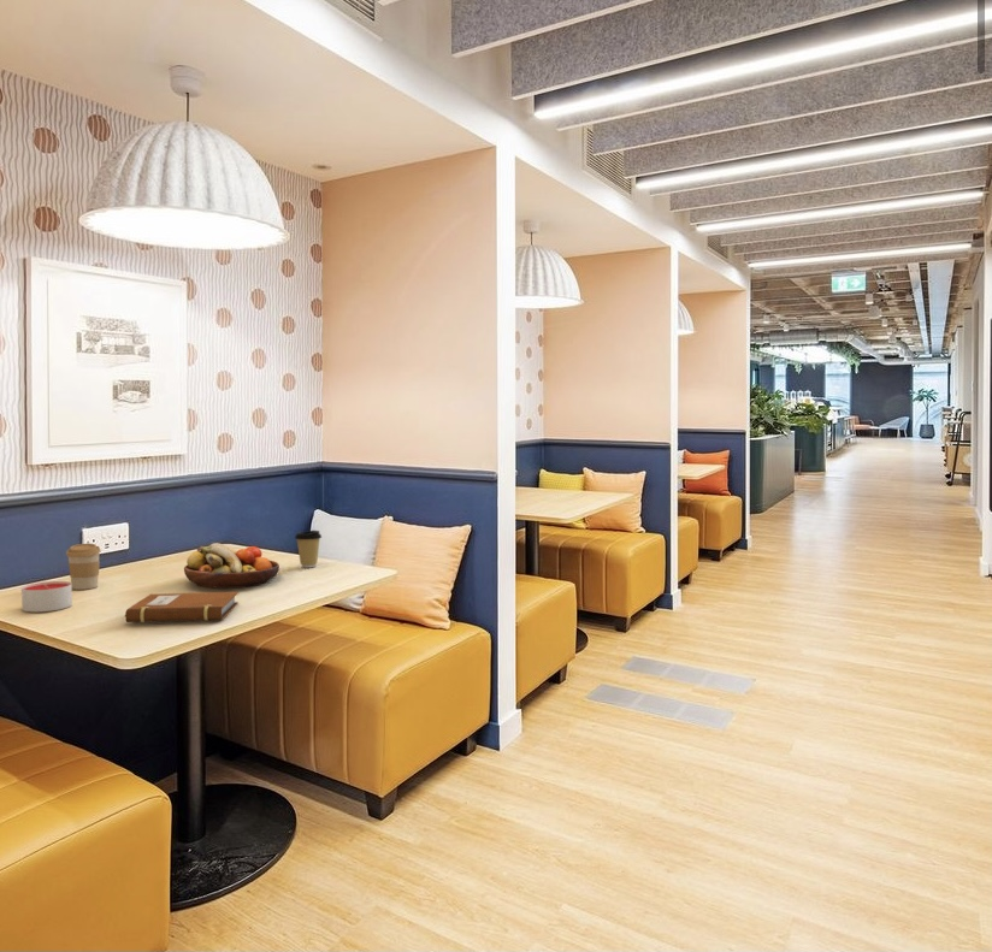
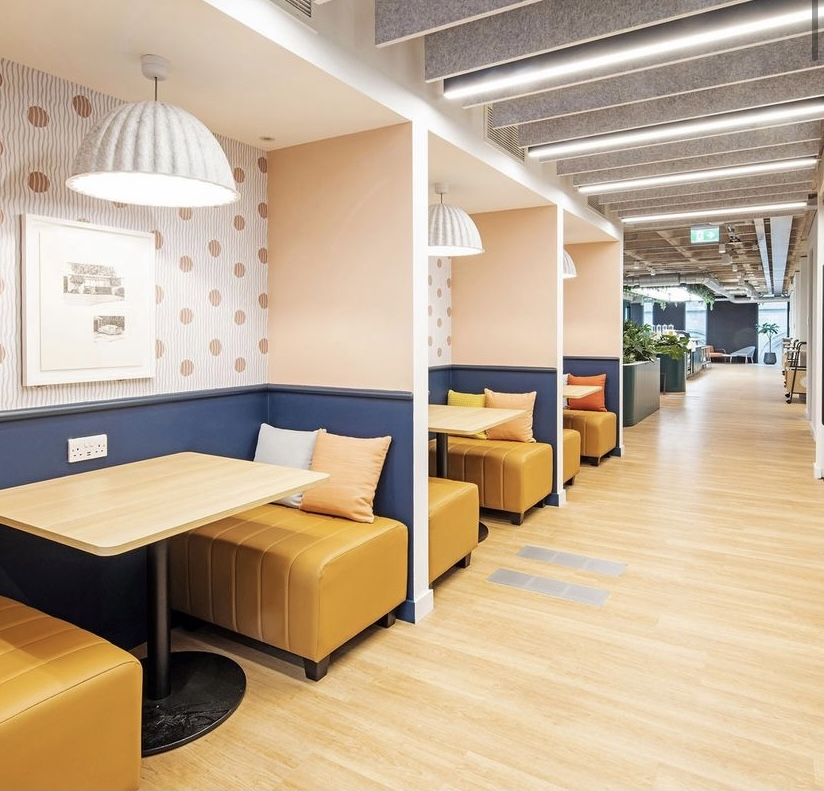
- fruit bowl (232, 562)
- notebook (182, 607)
- candle (47, 595)
- coffee cup (308, 549)
- coffee cup (83, 566)
